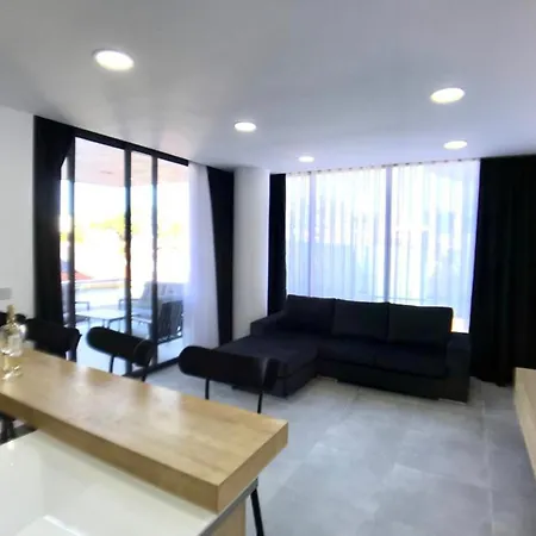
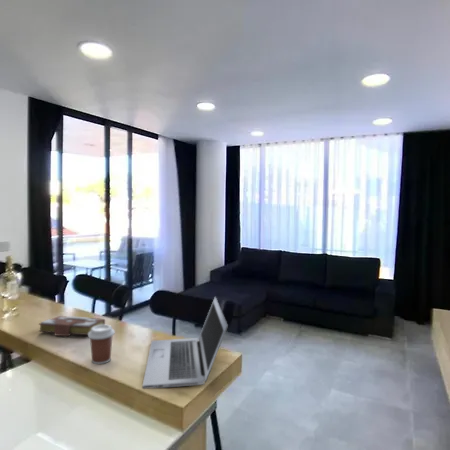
+ laptop (184, 339)
+ book (72, 324)
+ coffee cup (101, 343)
